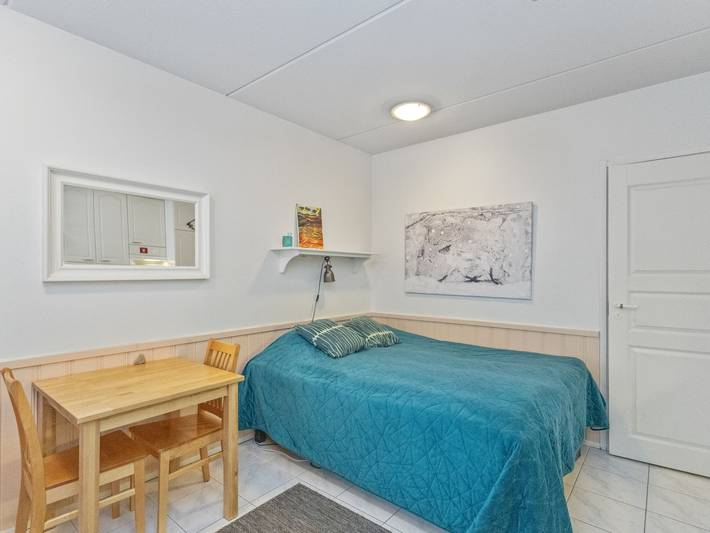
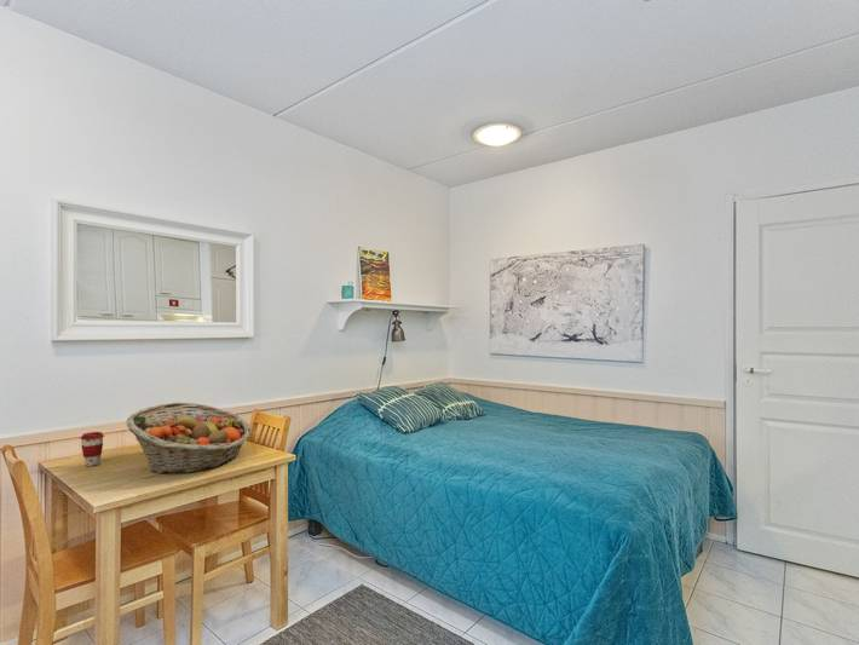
+ fruit basket (192, 433)
+ coffee cup (92, 449)
